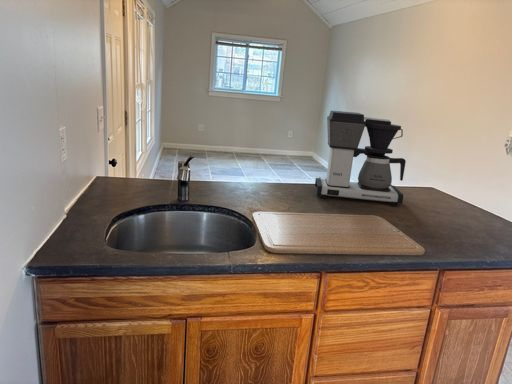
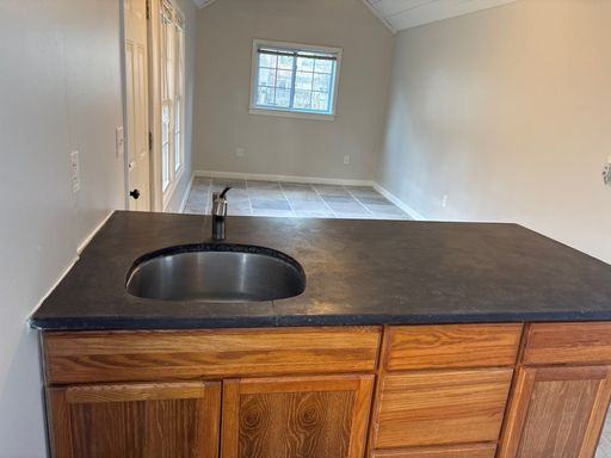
- chopping board (331, 231)
- coffee maker (362, 153)
